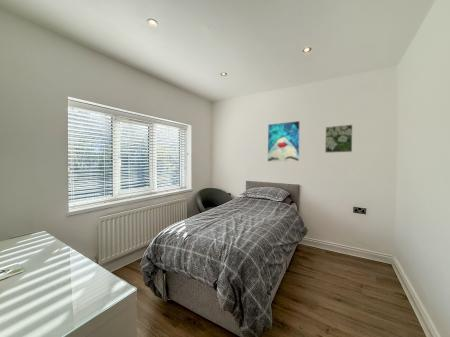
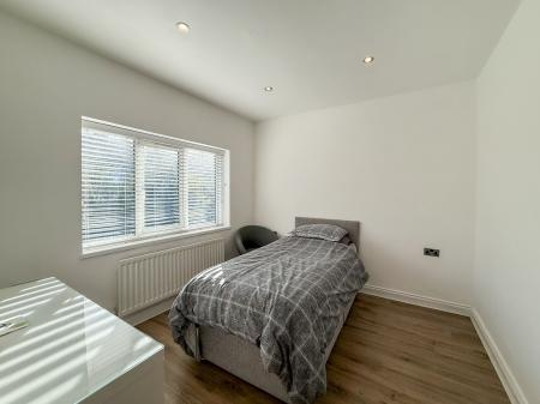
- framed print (338, 139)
- wall art (283, 142)
